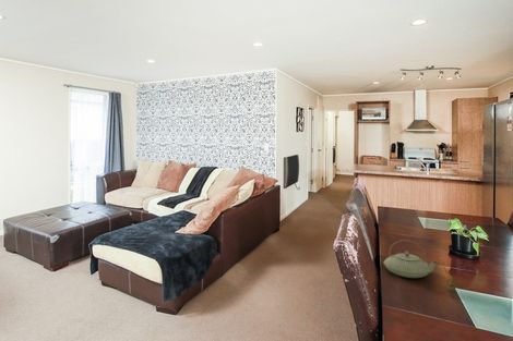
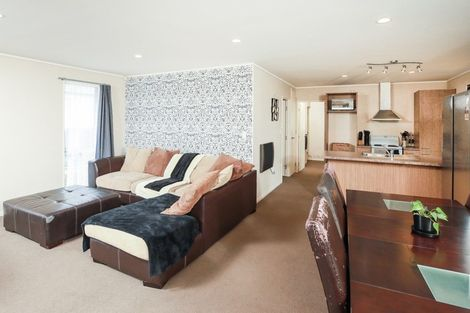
- teapot (409, 256)
